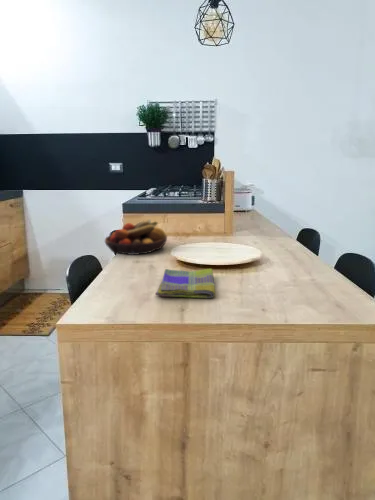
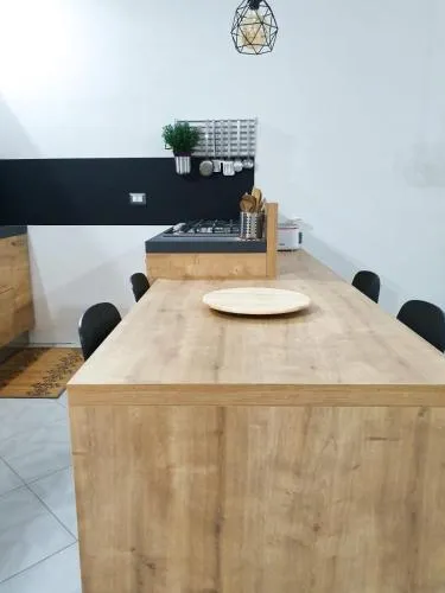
- fruit bowl (136, 234)
- dish towel (187, 281)
